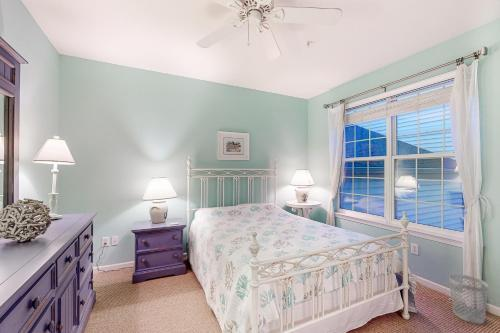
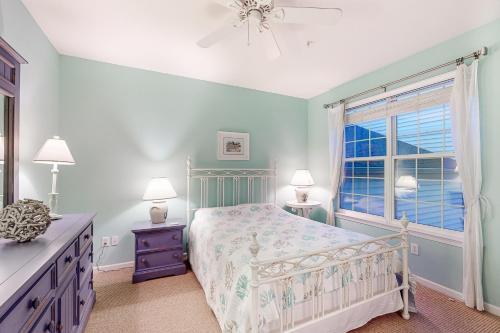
- wastebasket (468, 299)
